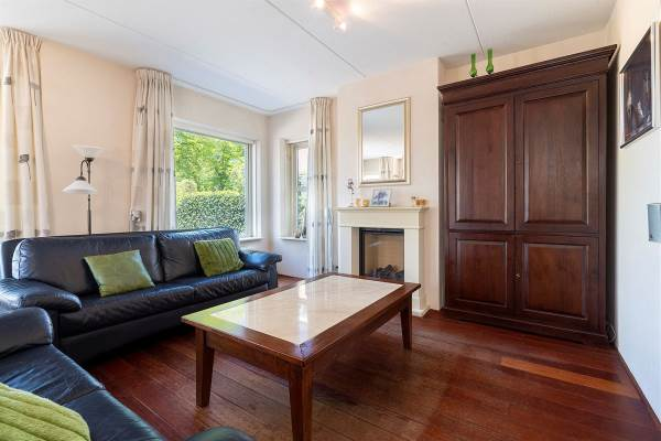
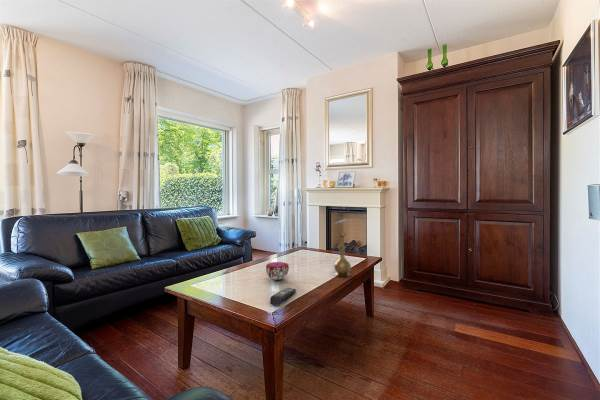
+ remote control (283, 294)
+ vase (342, 254)
+ decorative bowl (277, 271)
